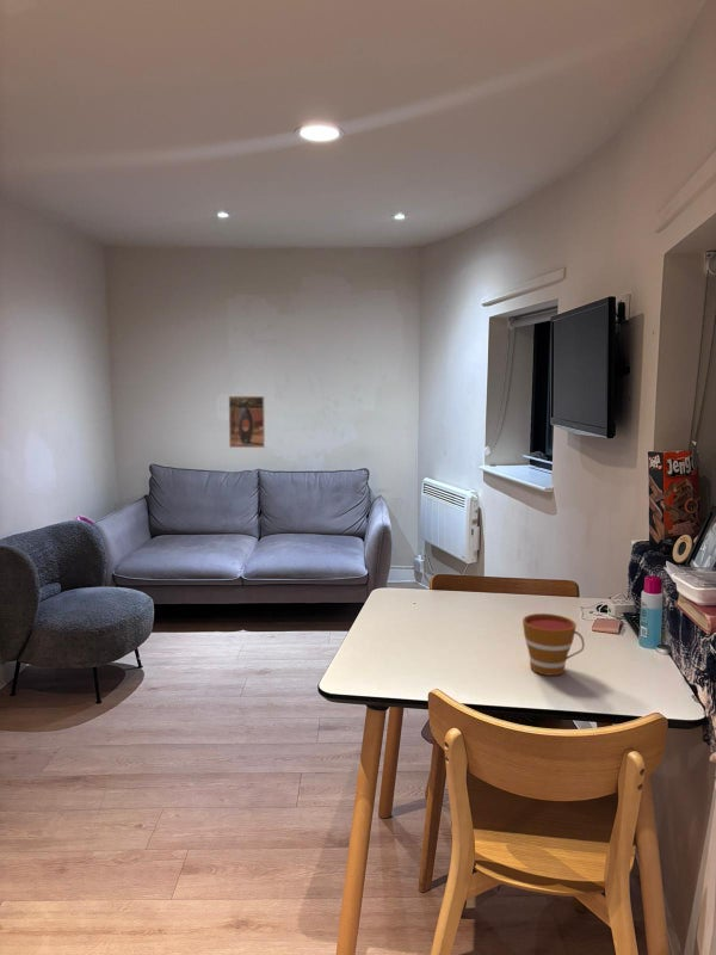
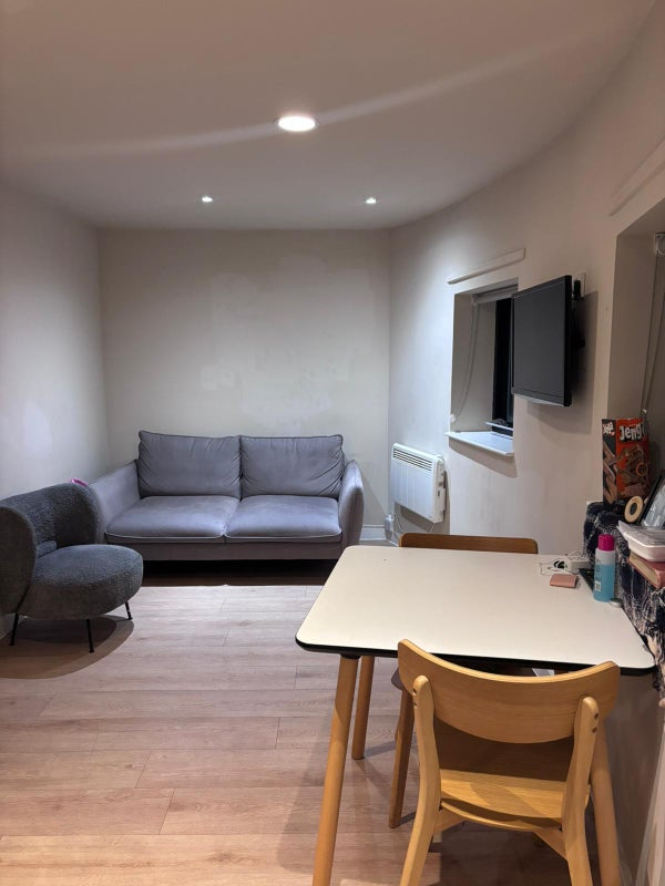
- cup (553, 646)
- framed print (246, 421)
